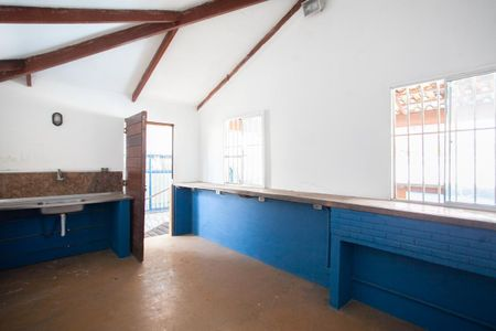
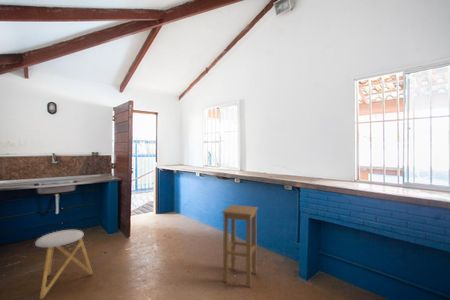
+ stool (67, 256)
+ stool (240, 243)
